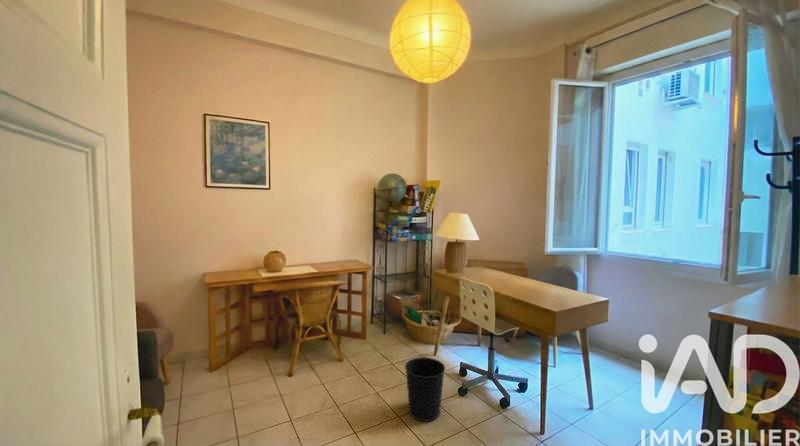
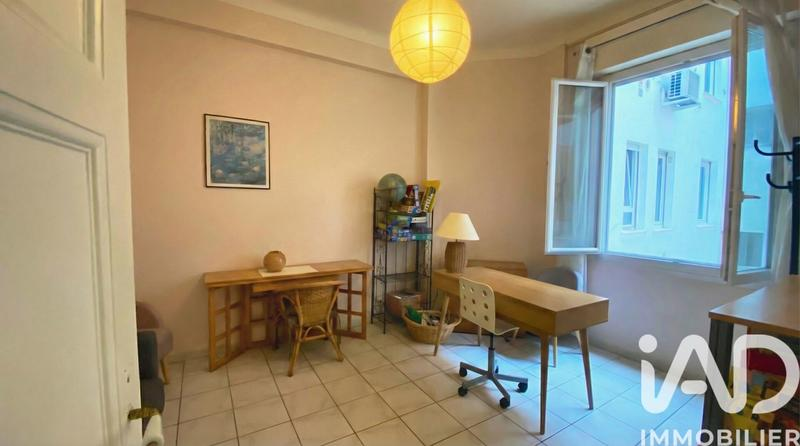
- wastebasket (424, 389)
